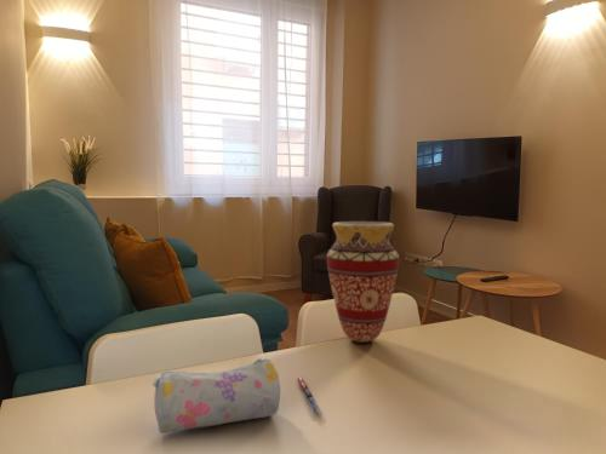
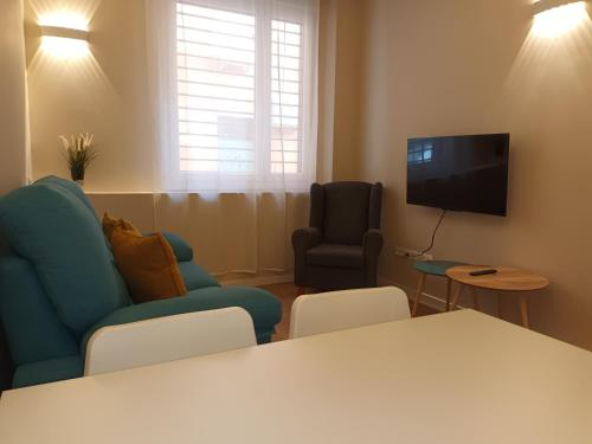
- pencil case (218, 393)
- vase (361, 281)
- pen (308, 393)
